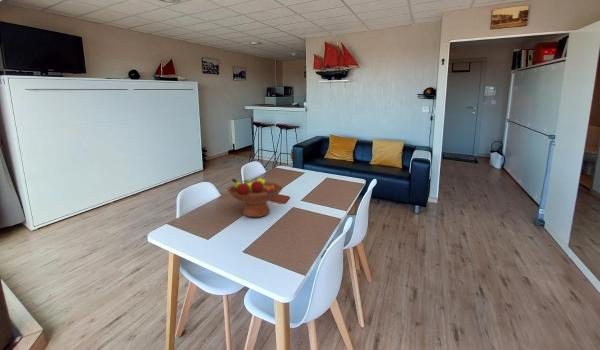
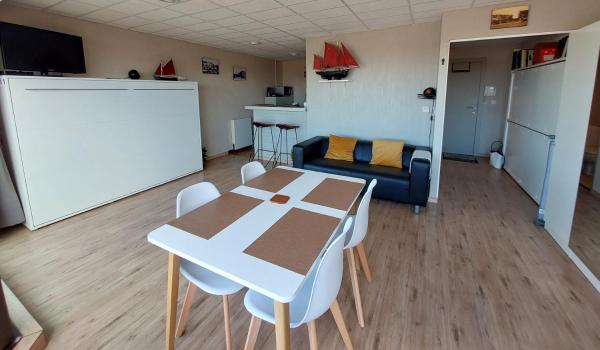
- fruit bowl (255, 195)
